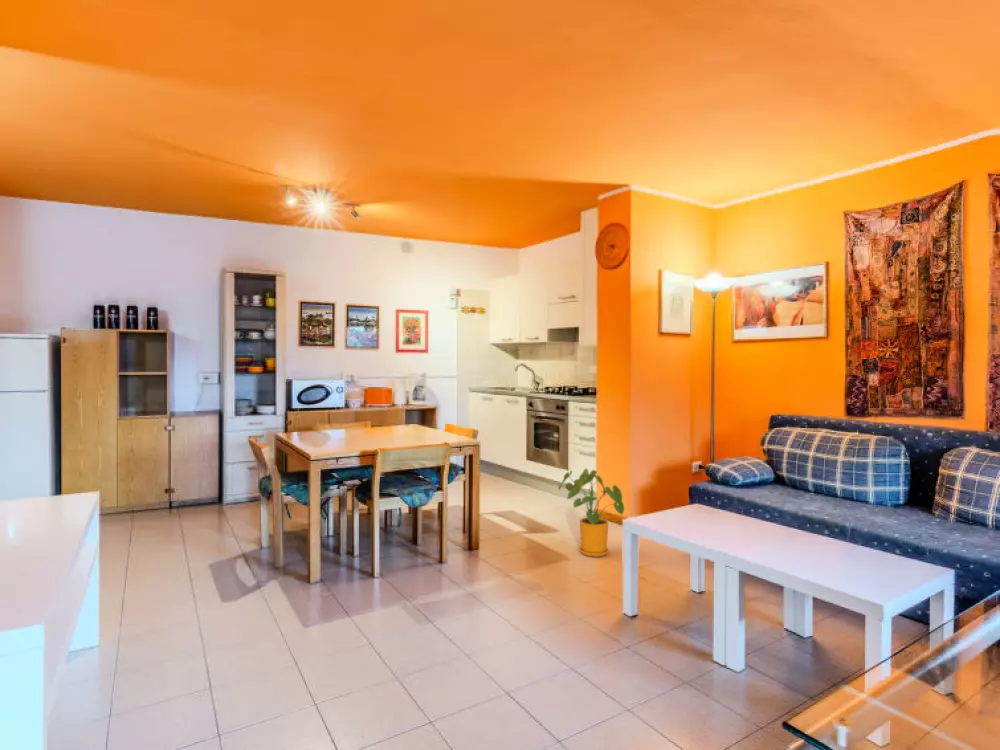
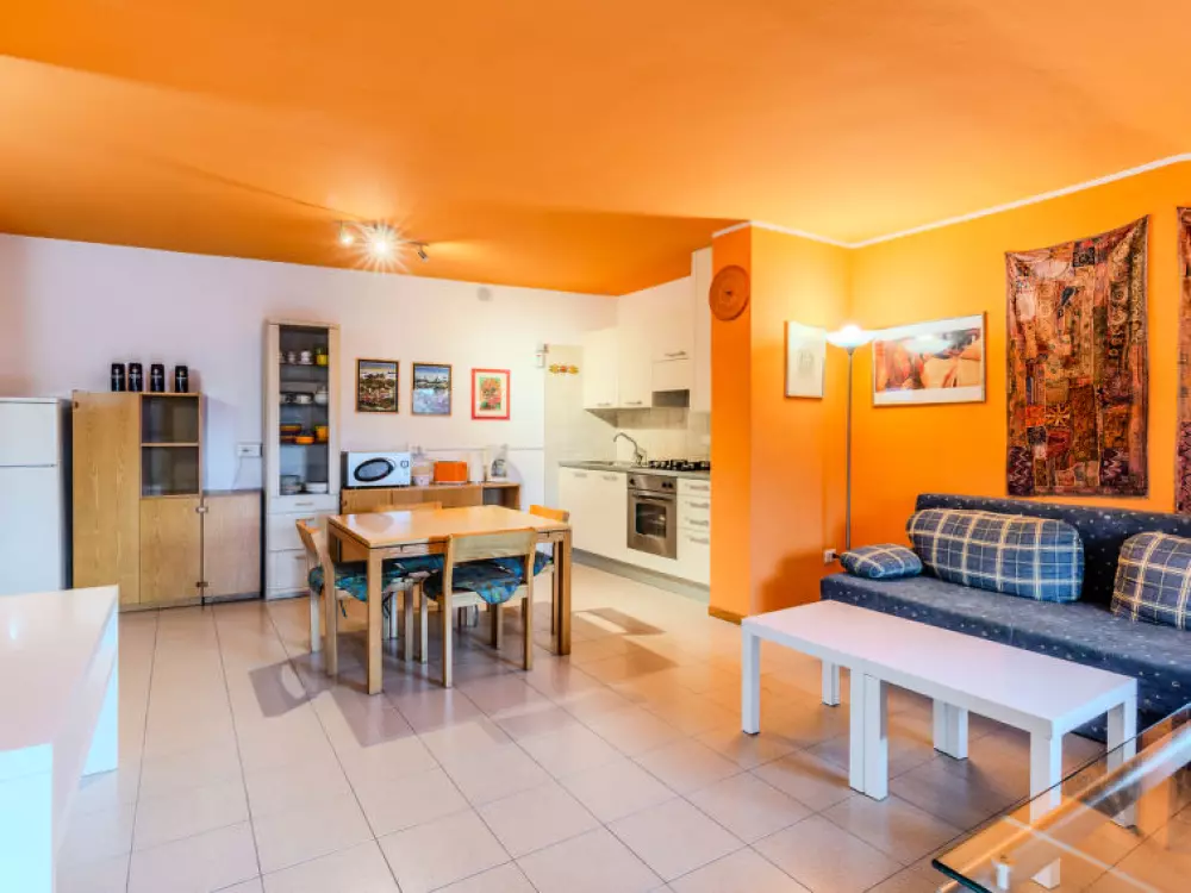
- house plant (590, 512)
